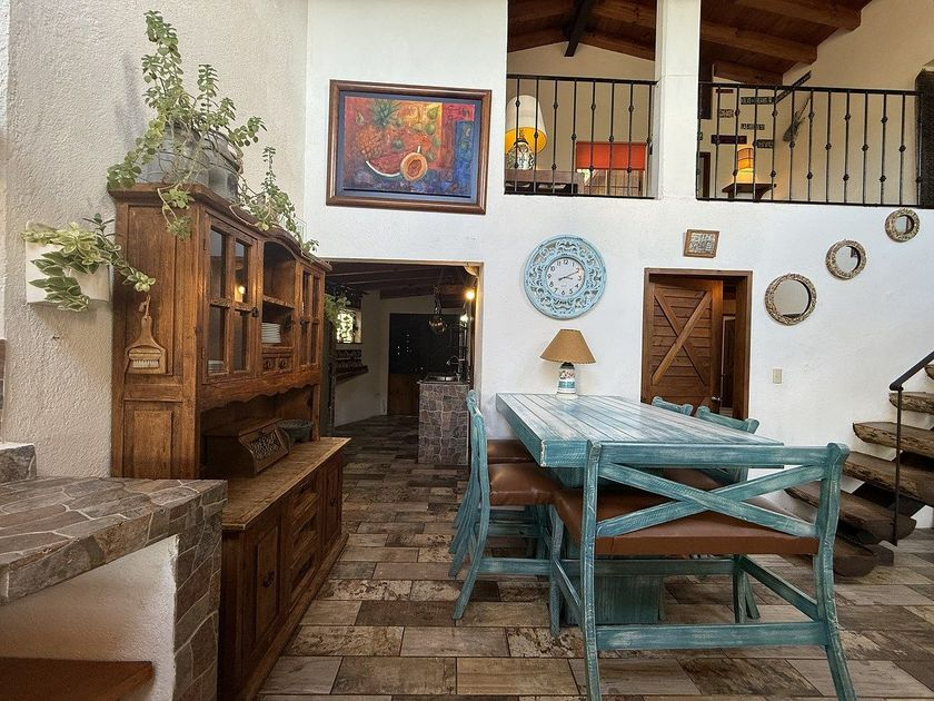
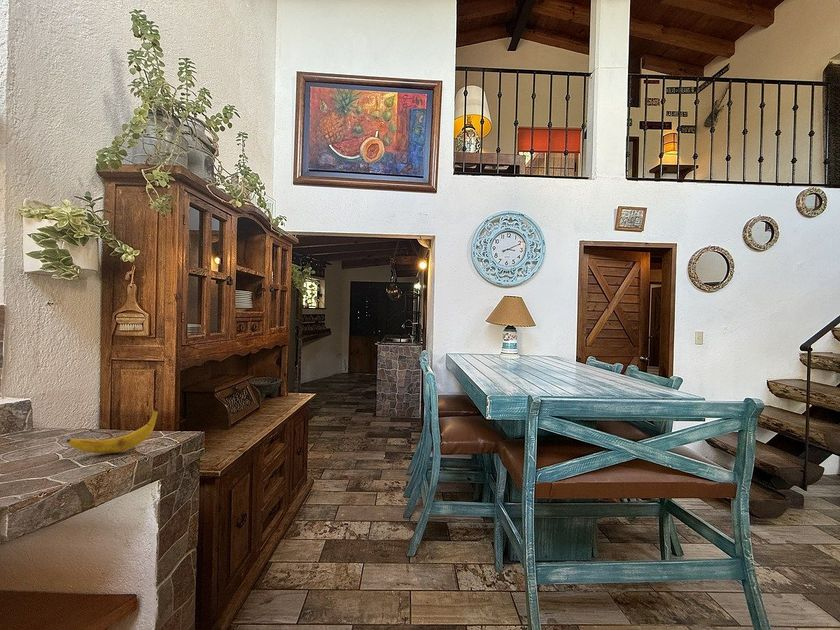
+ banana (114, 438)
